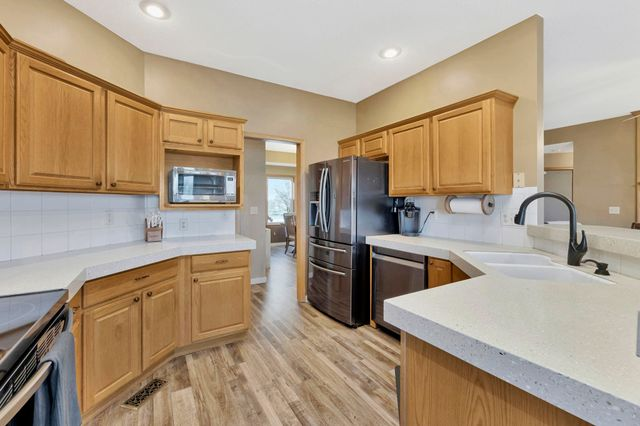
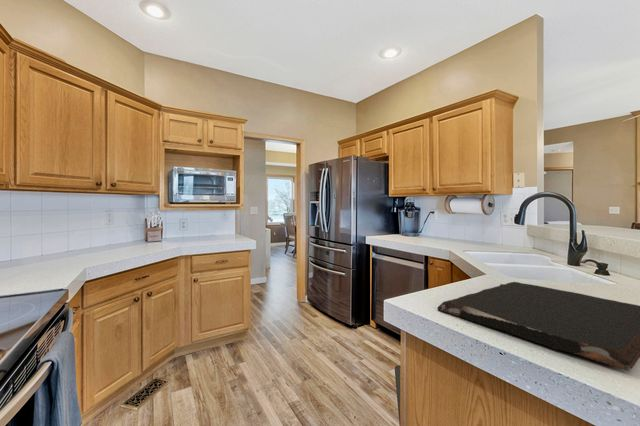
+ cutting board (549, 308)
